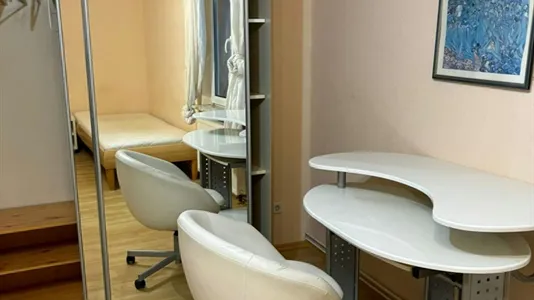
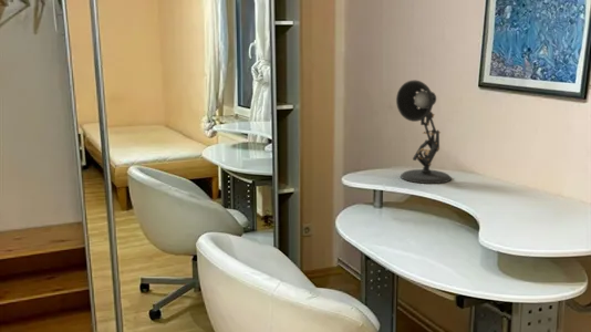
+ desk lamp (426, 128)
